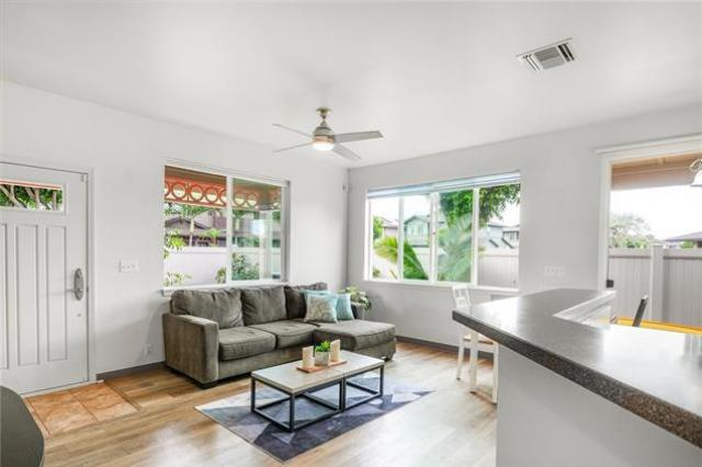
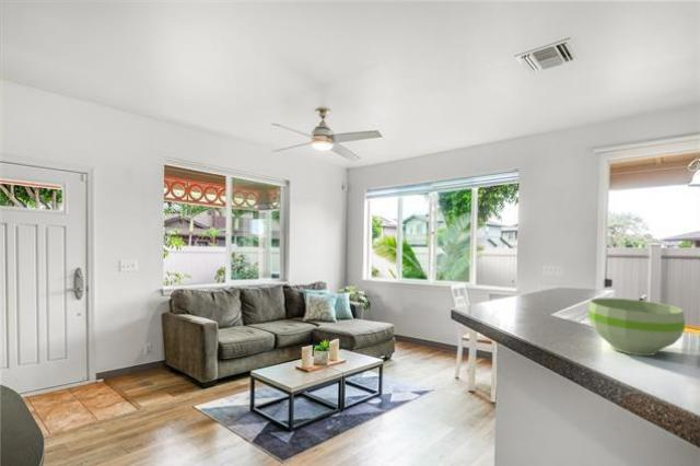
+ bowl (633, 327)
